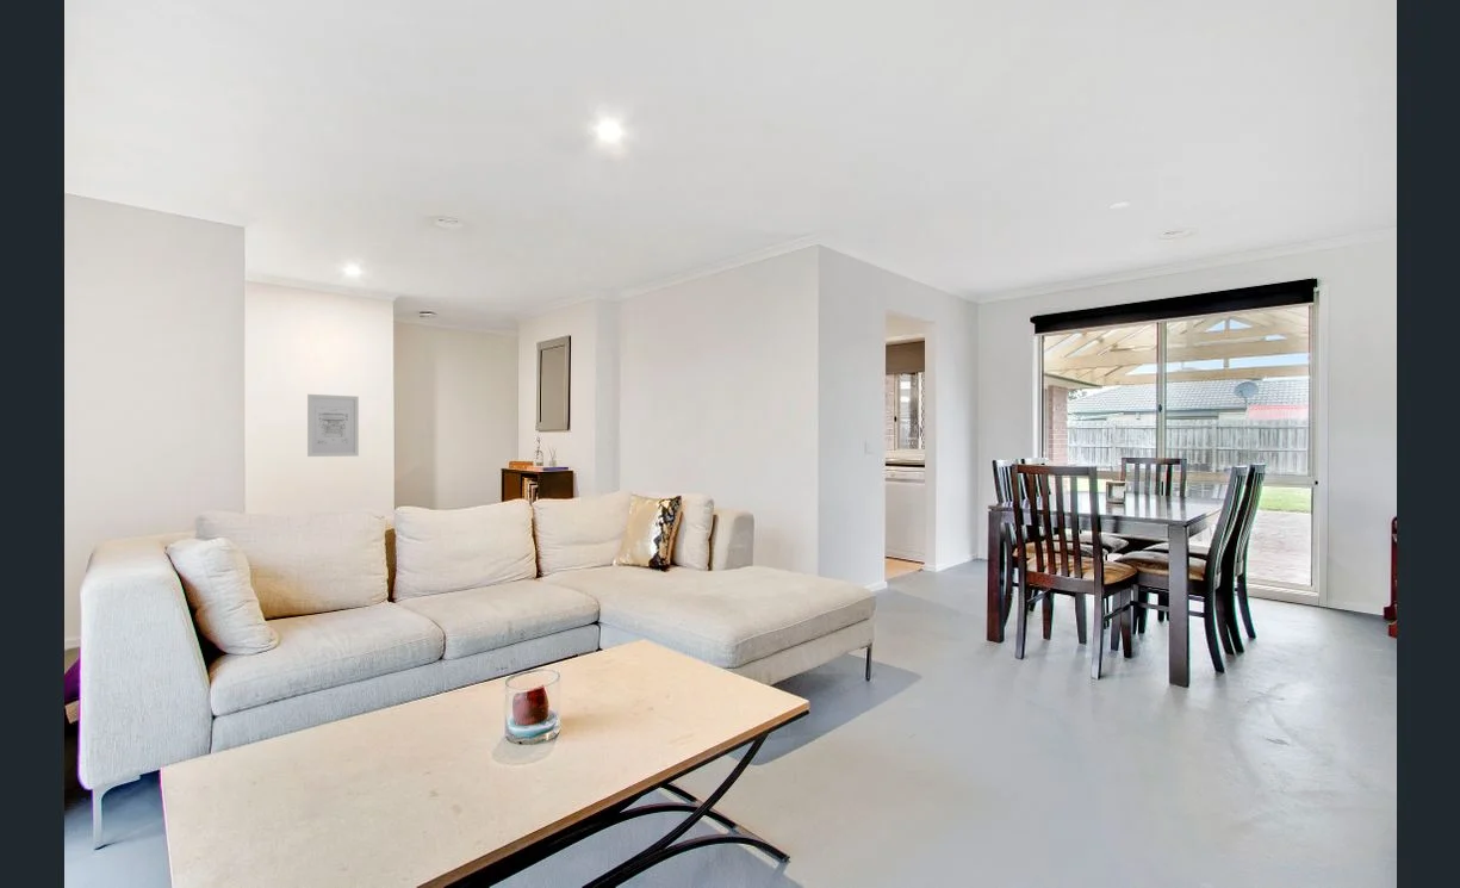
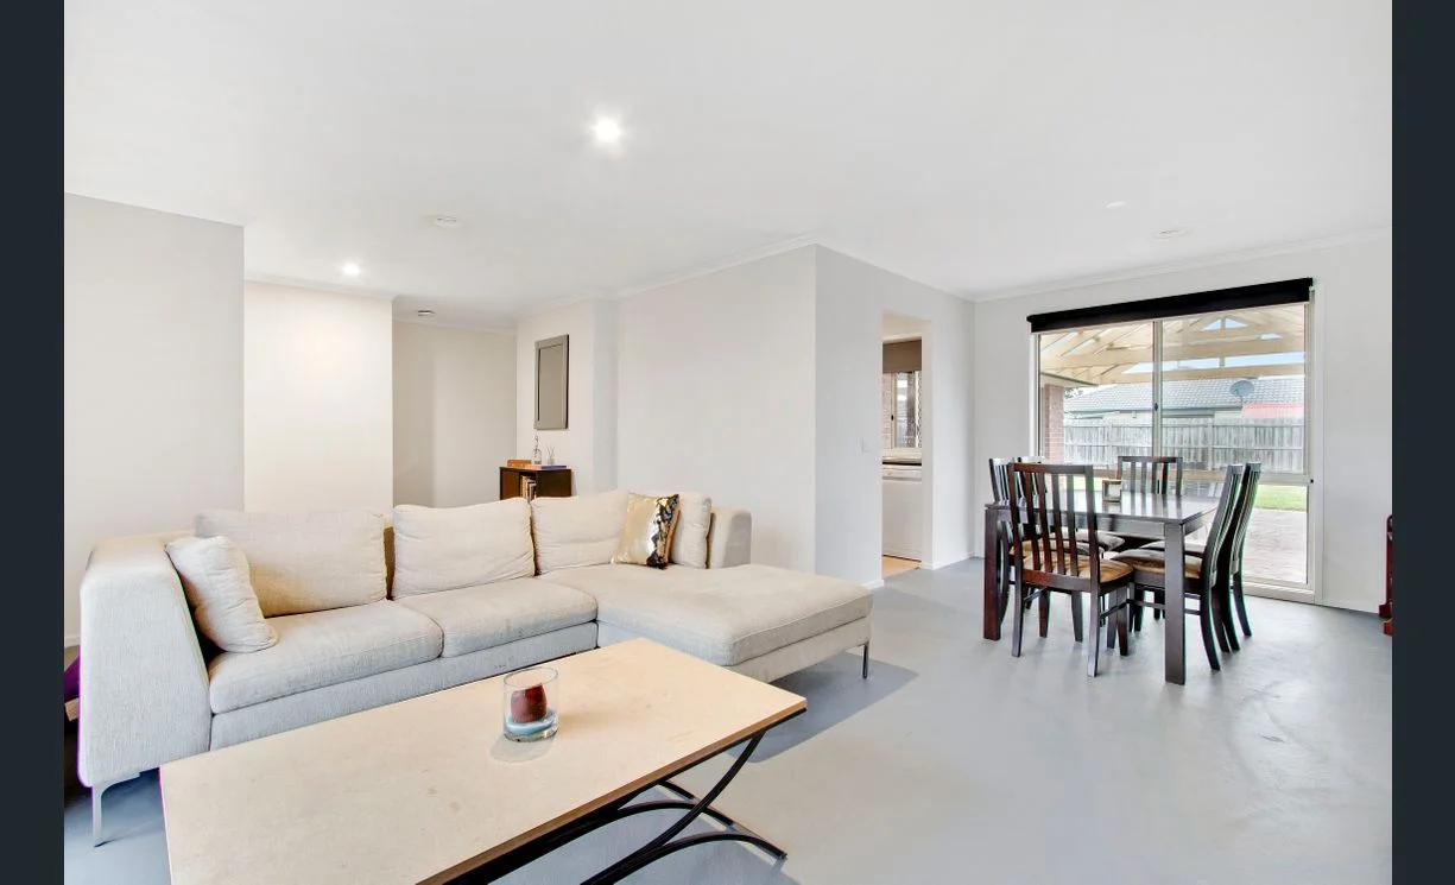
- wall art (333, 426)
